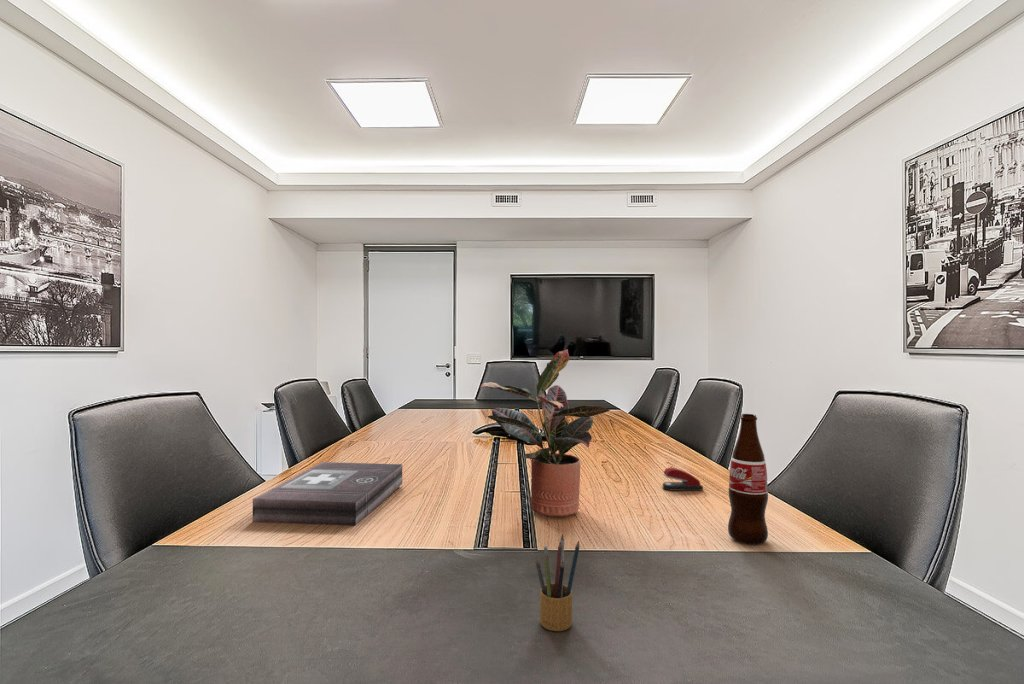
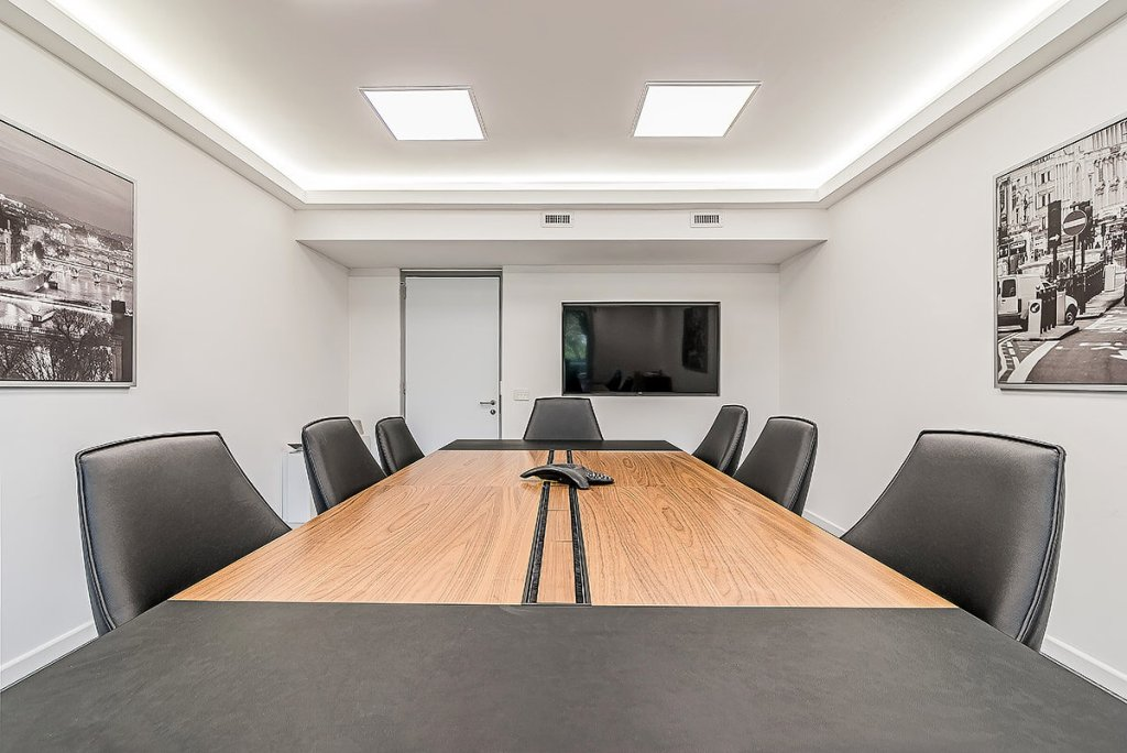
- first aid kit (336, 490)
- stapler (681, 478)
- potted plant (540, 433)
- pencil box (557, 583)
- bottle (748, 477)
